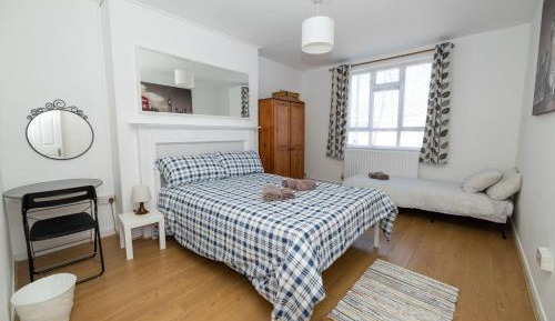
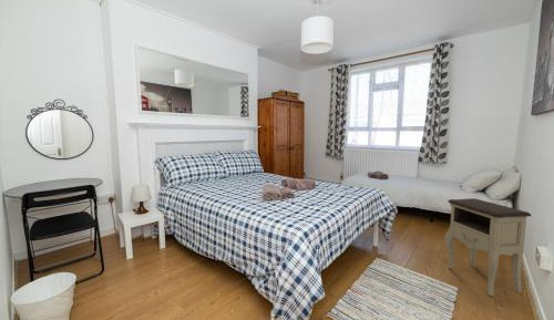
+ nightstand (482, 242)
